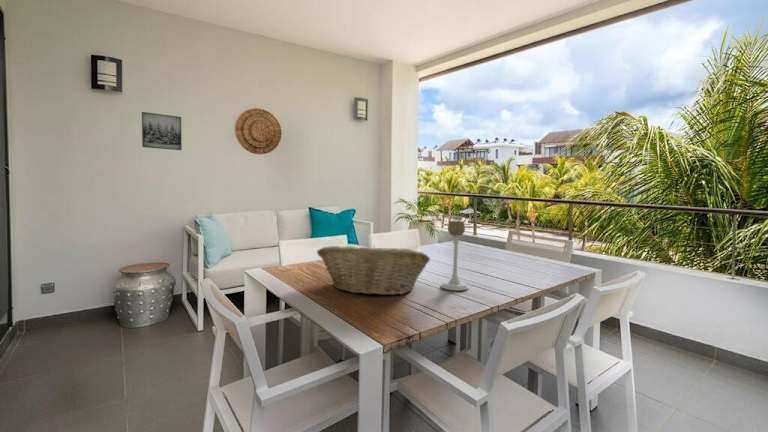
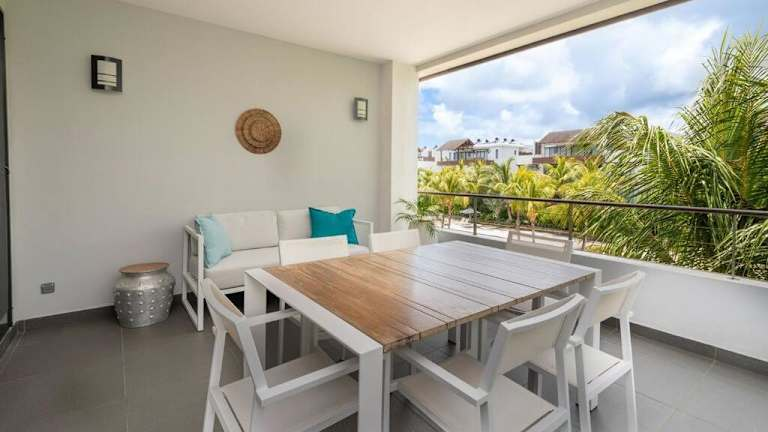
- fruit basket (372, 264)
- candle holder (455, 254)
- wall art (162, 131)
